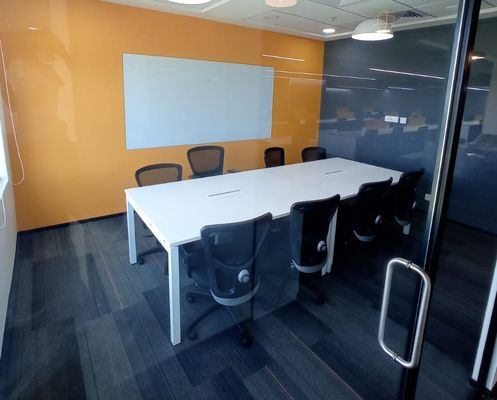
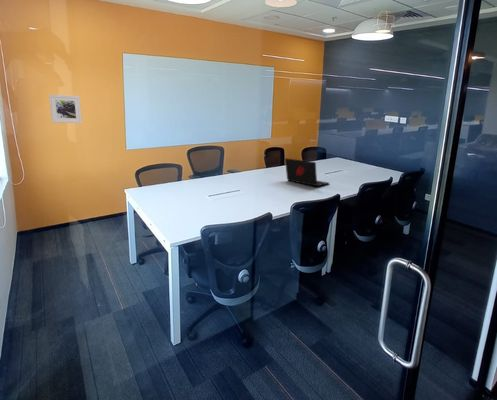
+ laptop (307, 171)
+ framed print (65, 109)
